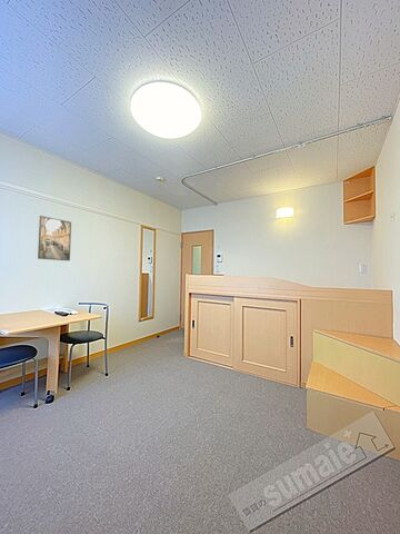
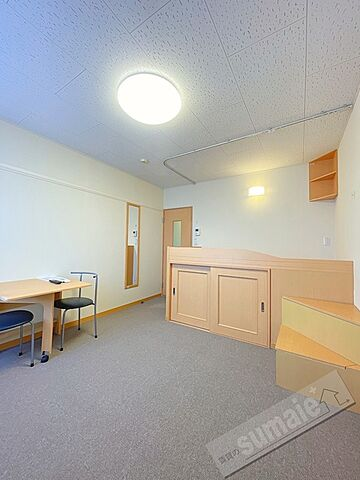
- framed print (54, 239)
